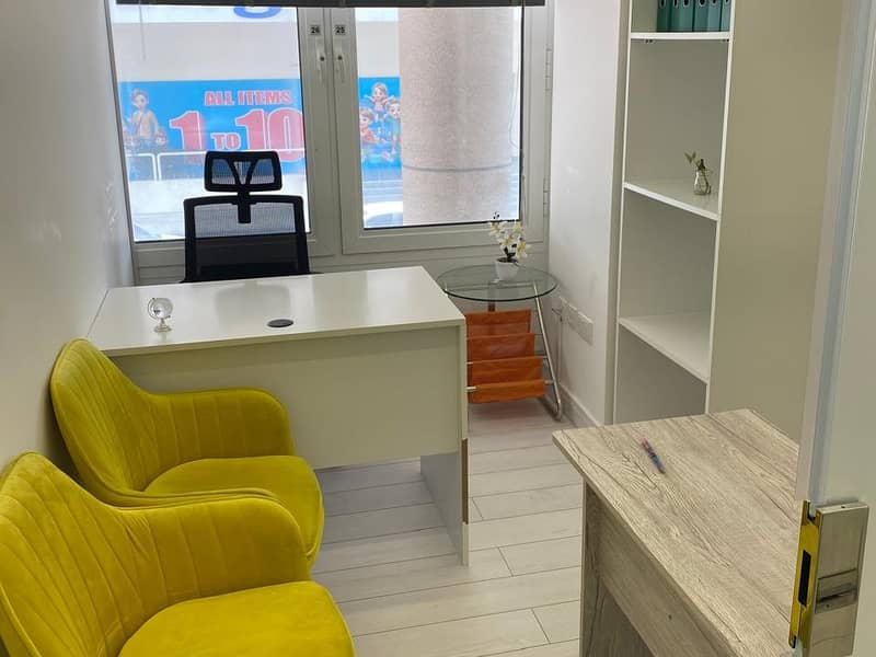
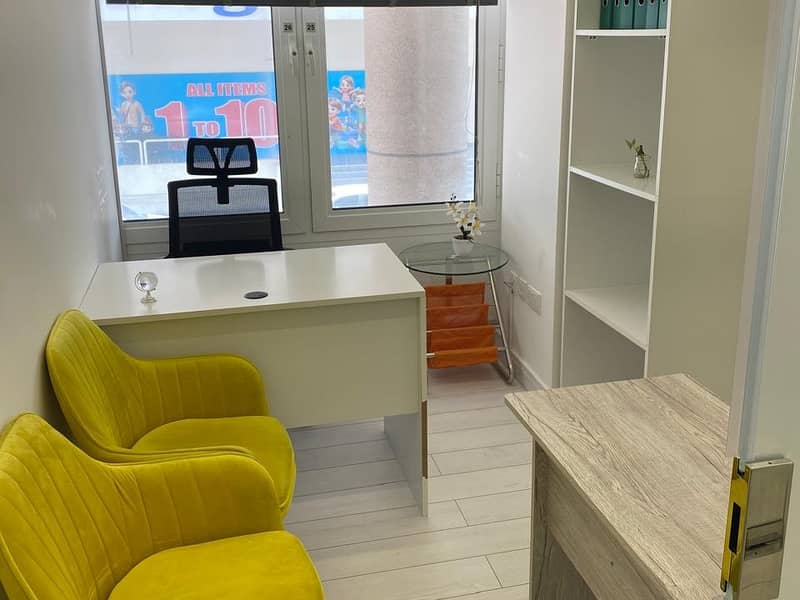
- pen (653, 453)
